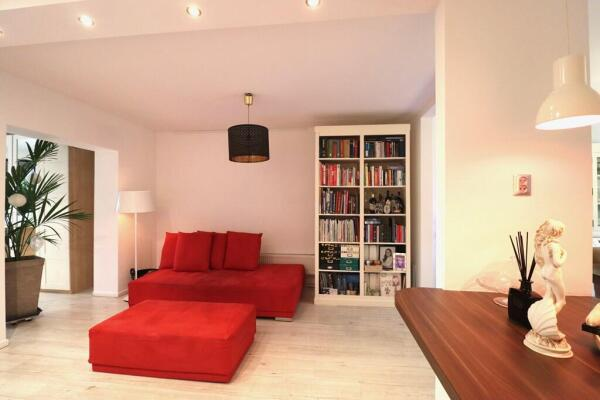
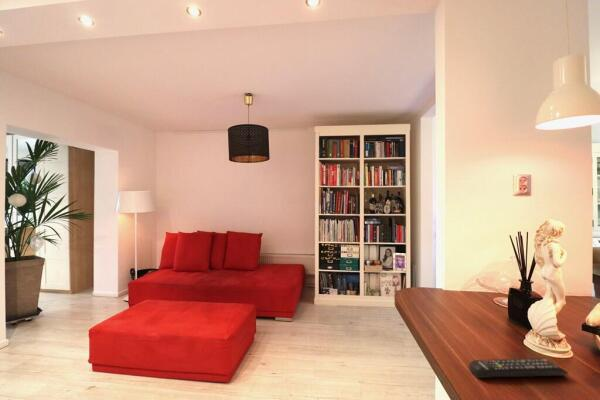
+ remote control (517, 368)
